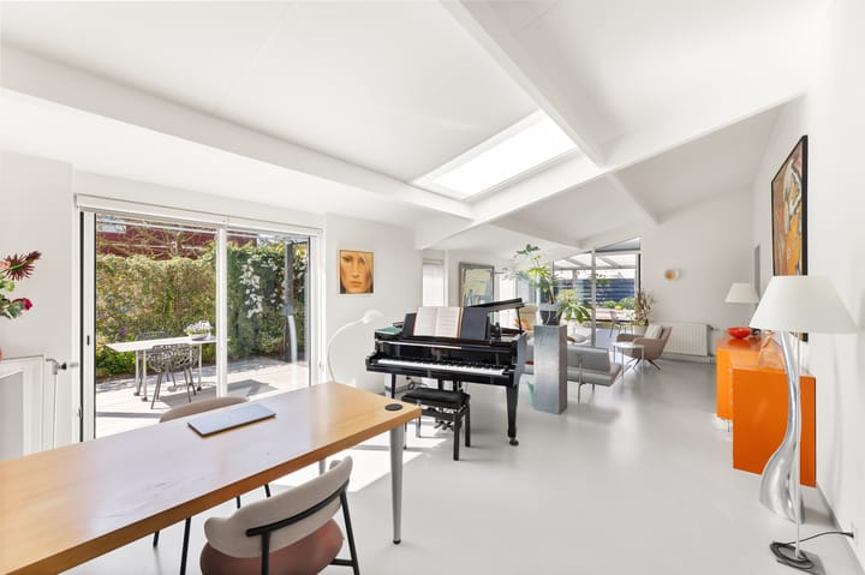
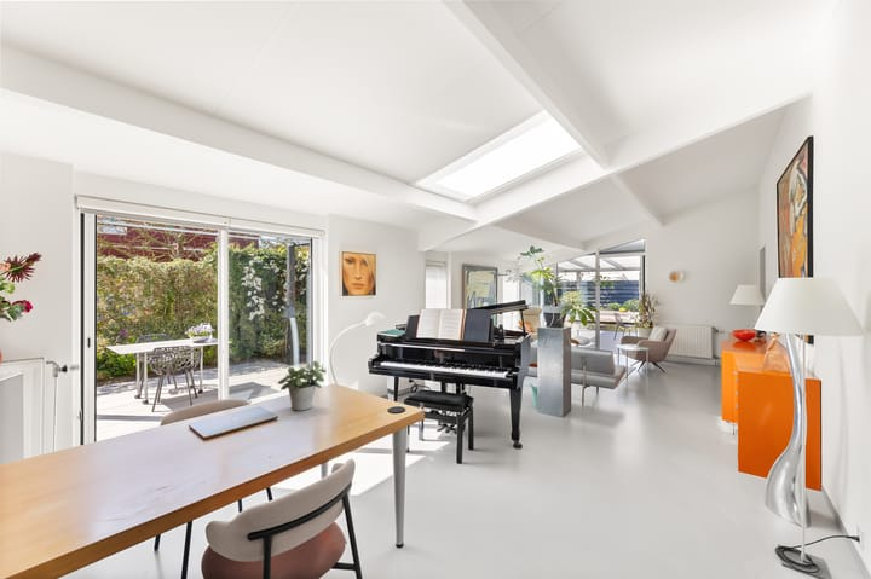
+ potted plant (304, 386)
